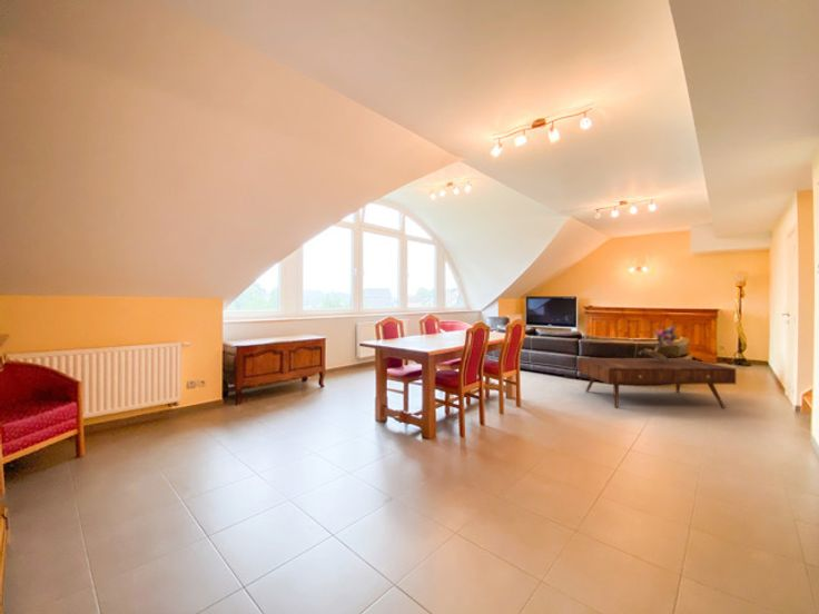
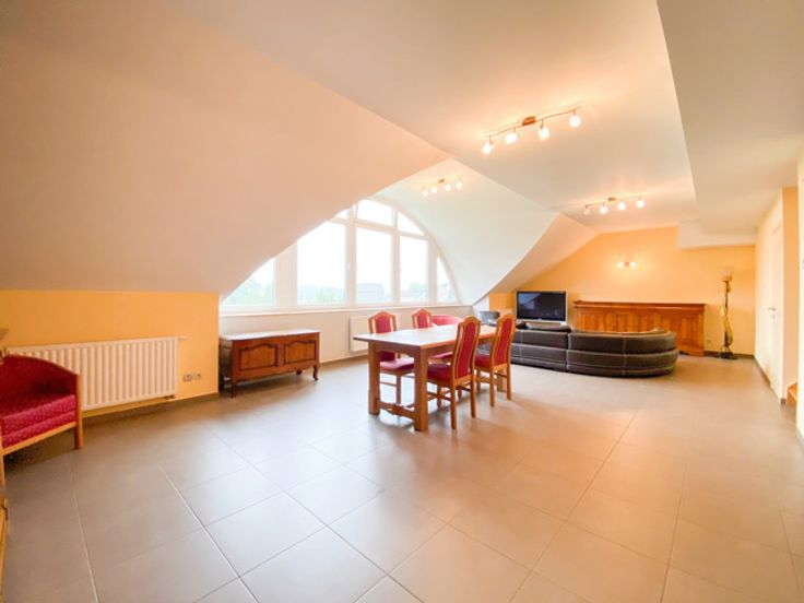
- bouquet (658, 344)
- coffee table (650, 380)
